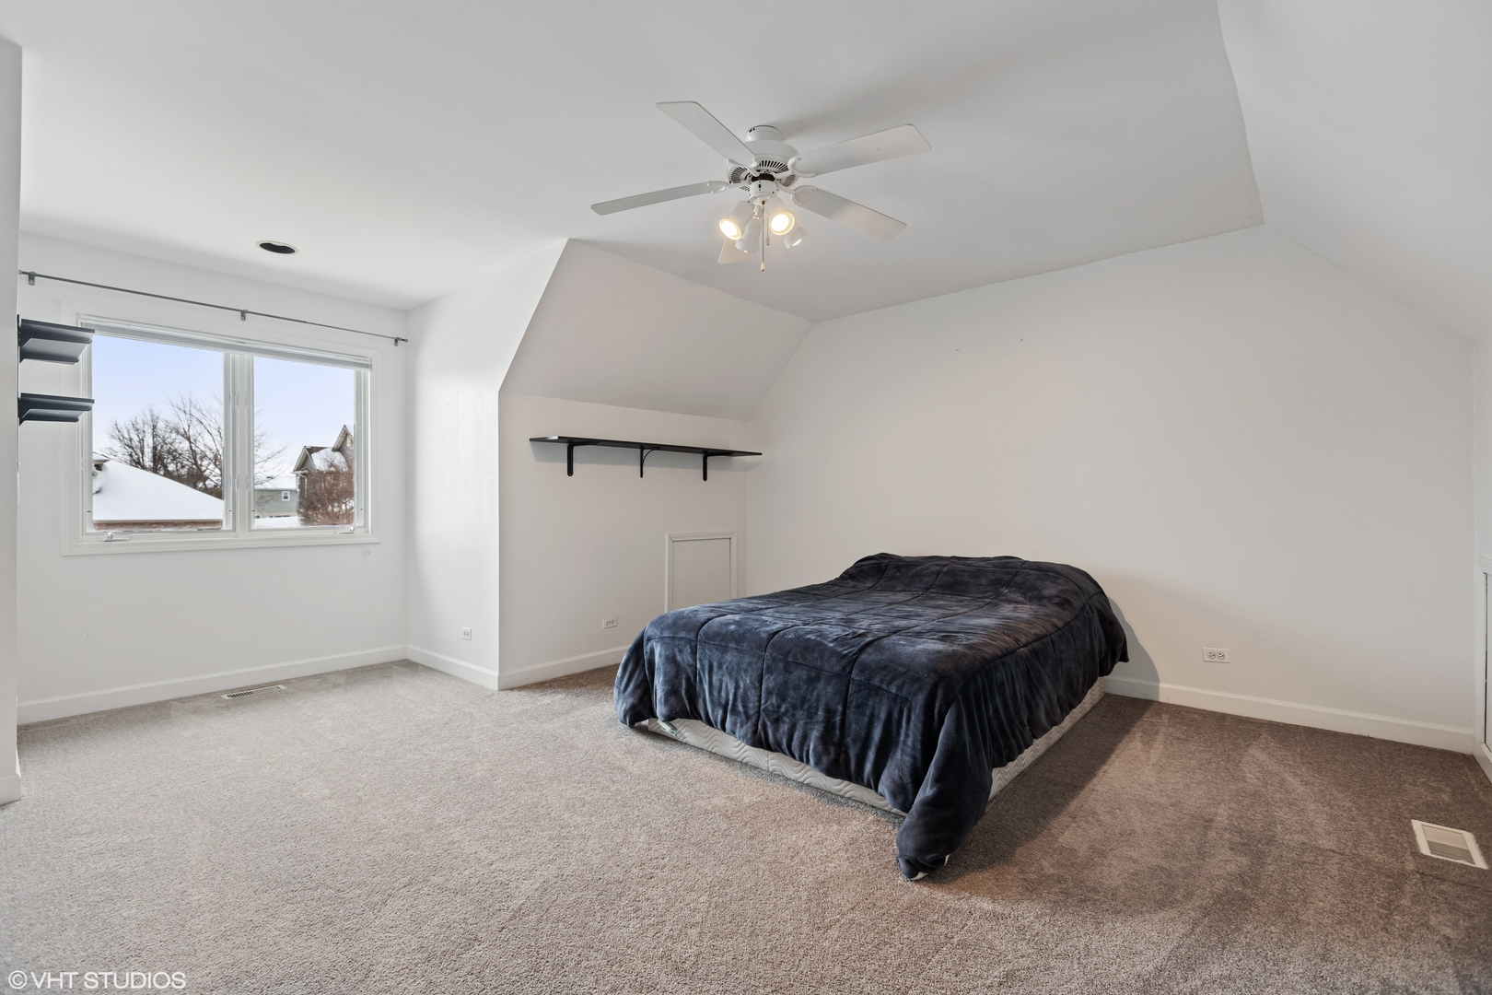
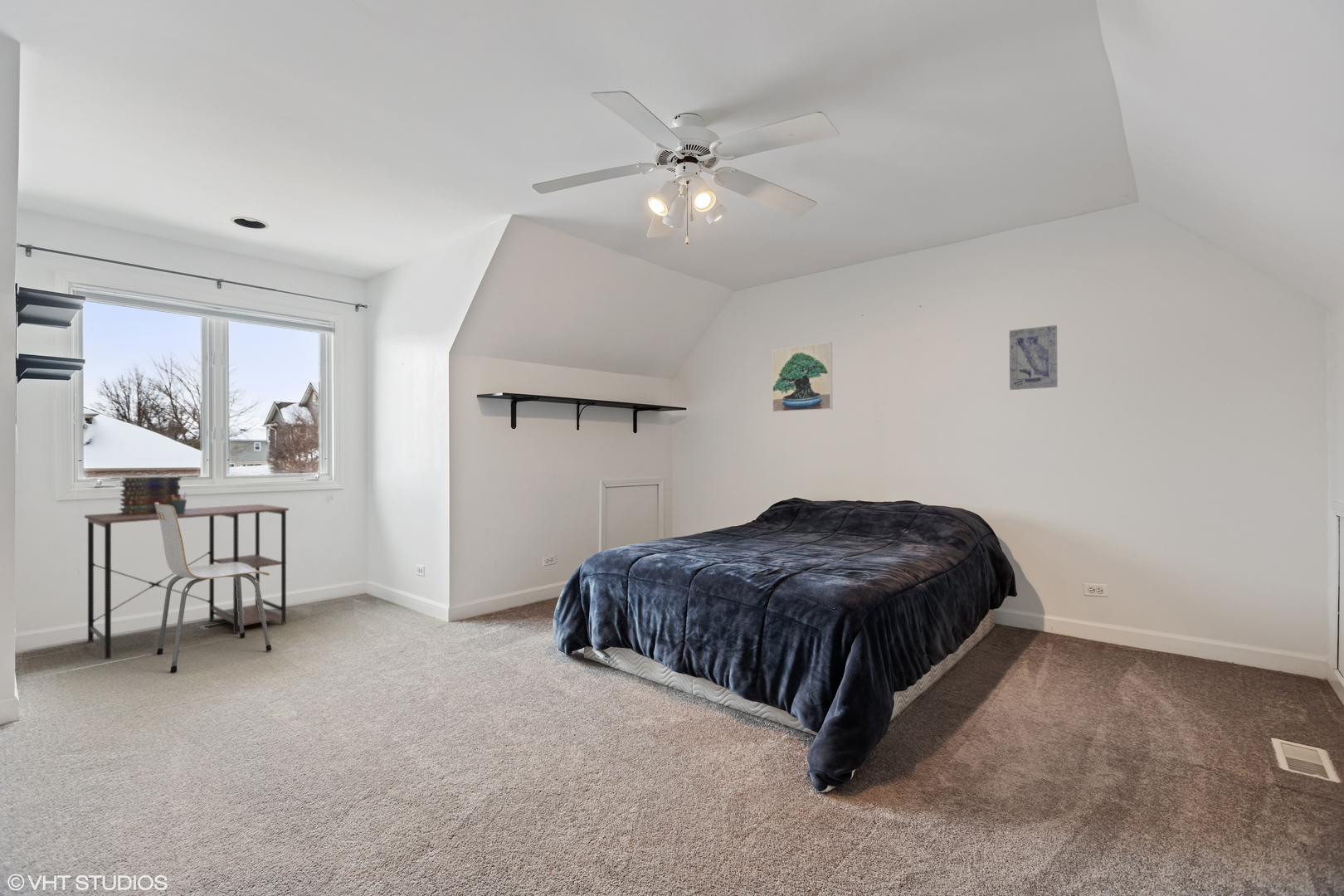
+ chair (211, 577)
+ wall art (1033, 358)
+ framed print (801, 378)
+ desk (188, 565)
+ pen holder (178, 503)
+ book stack (150, 494)
